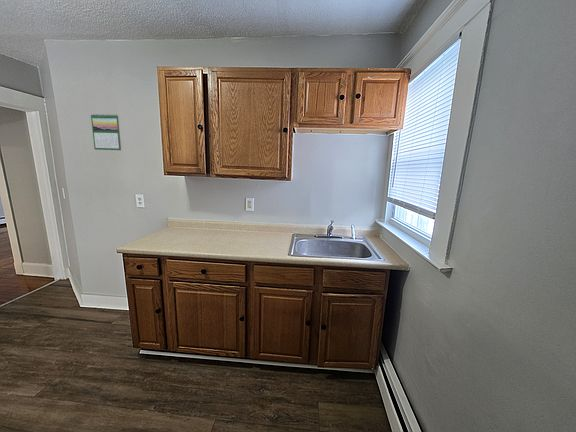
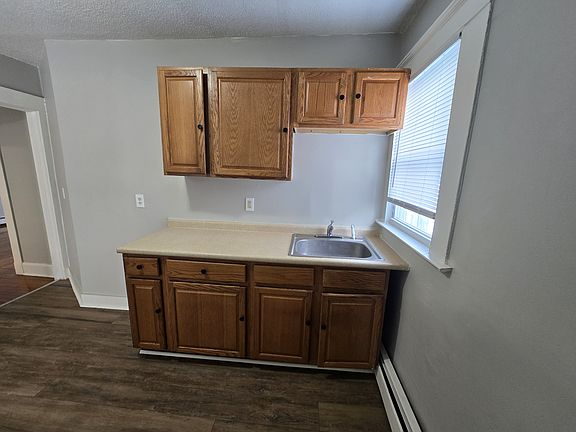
- calendar (106, 131)
